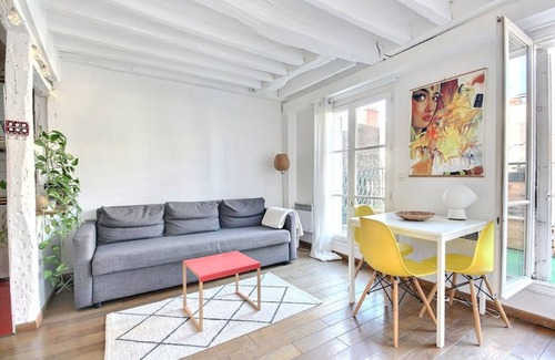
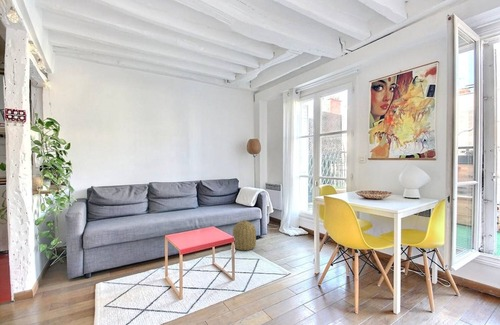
+ basket (244, 233)
